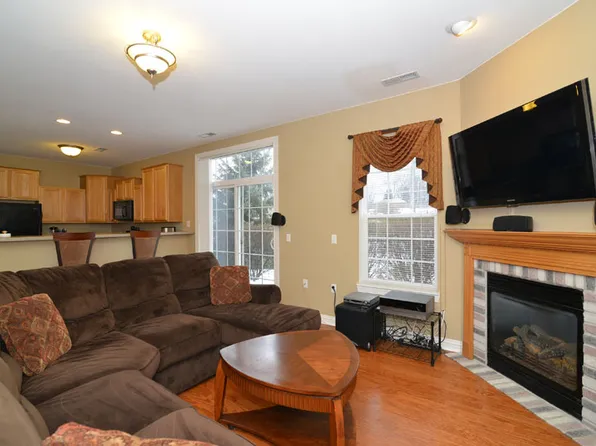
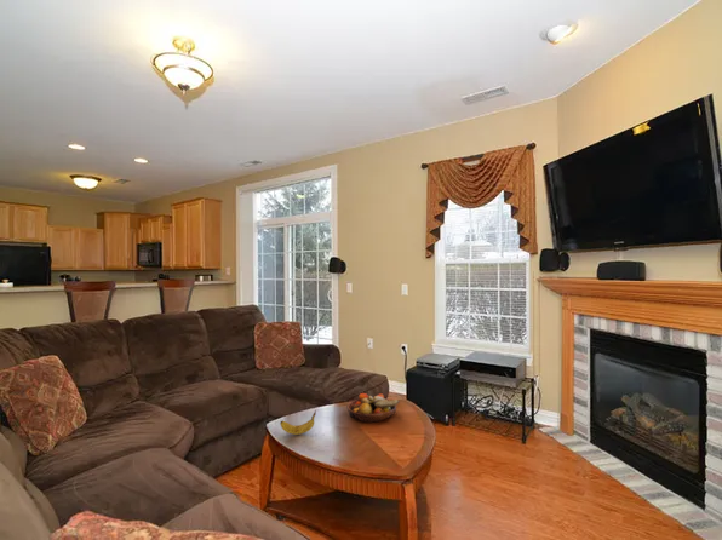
+ banana (298, 425)
+ fruit bowl (372, 403)
